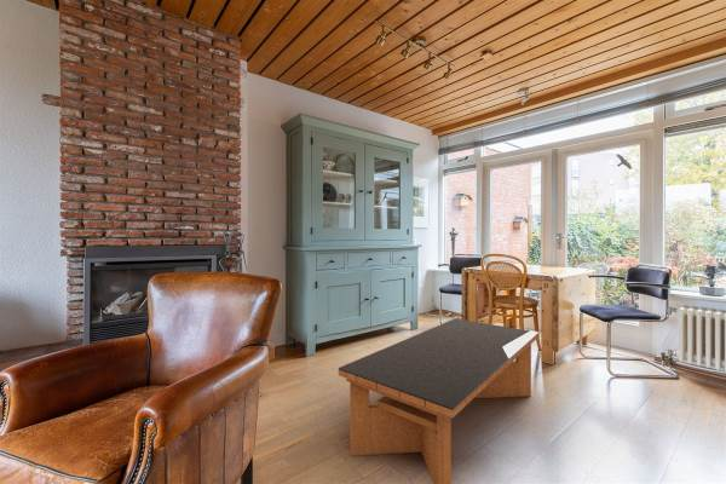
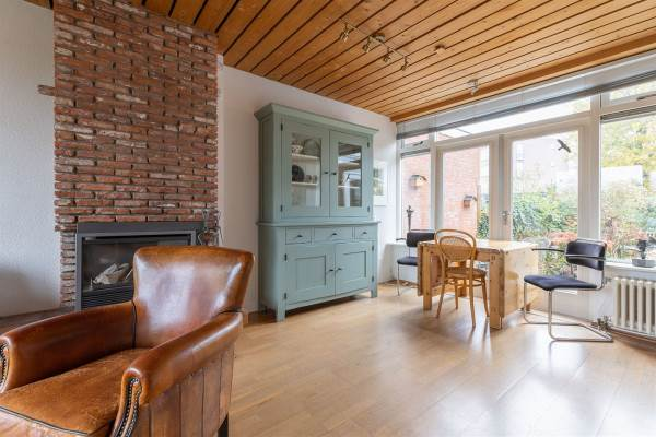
- coffee table (454, 384)
